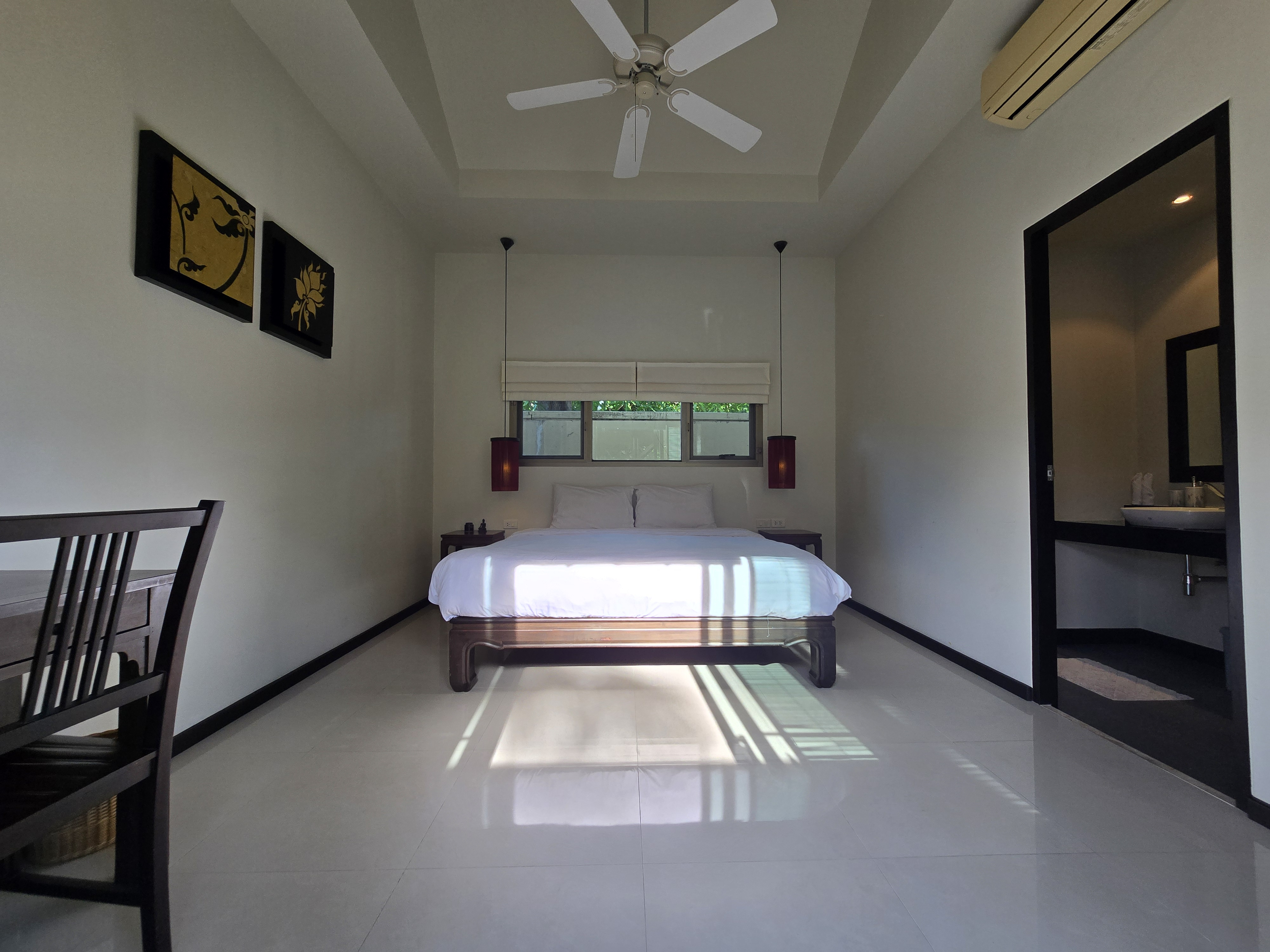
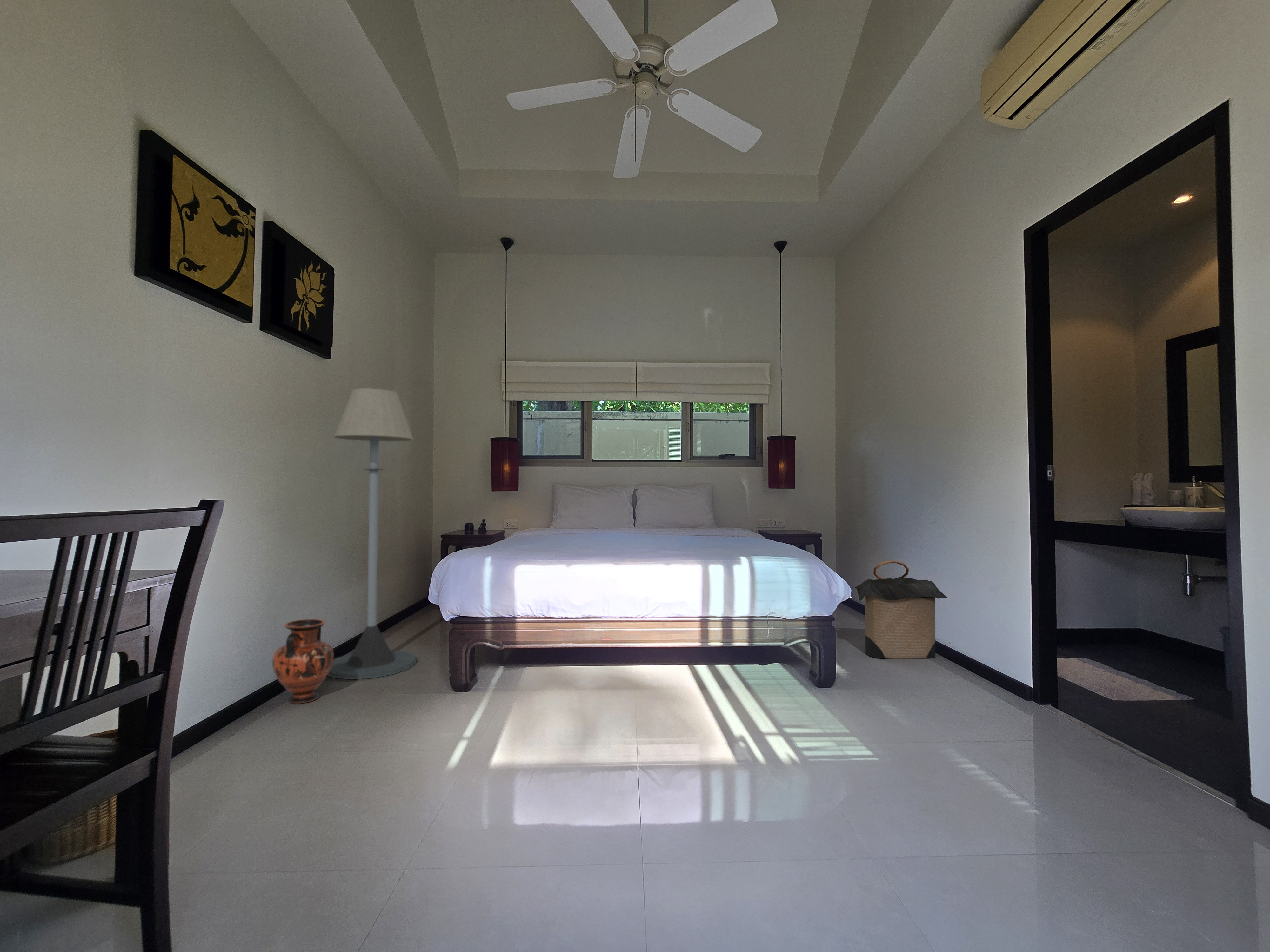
+ floor lamp (373, 528)
+ laundry hamper (900, 606)
+ vase (304, 661)
